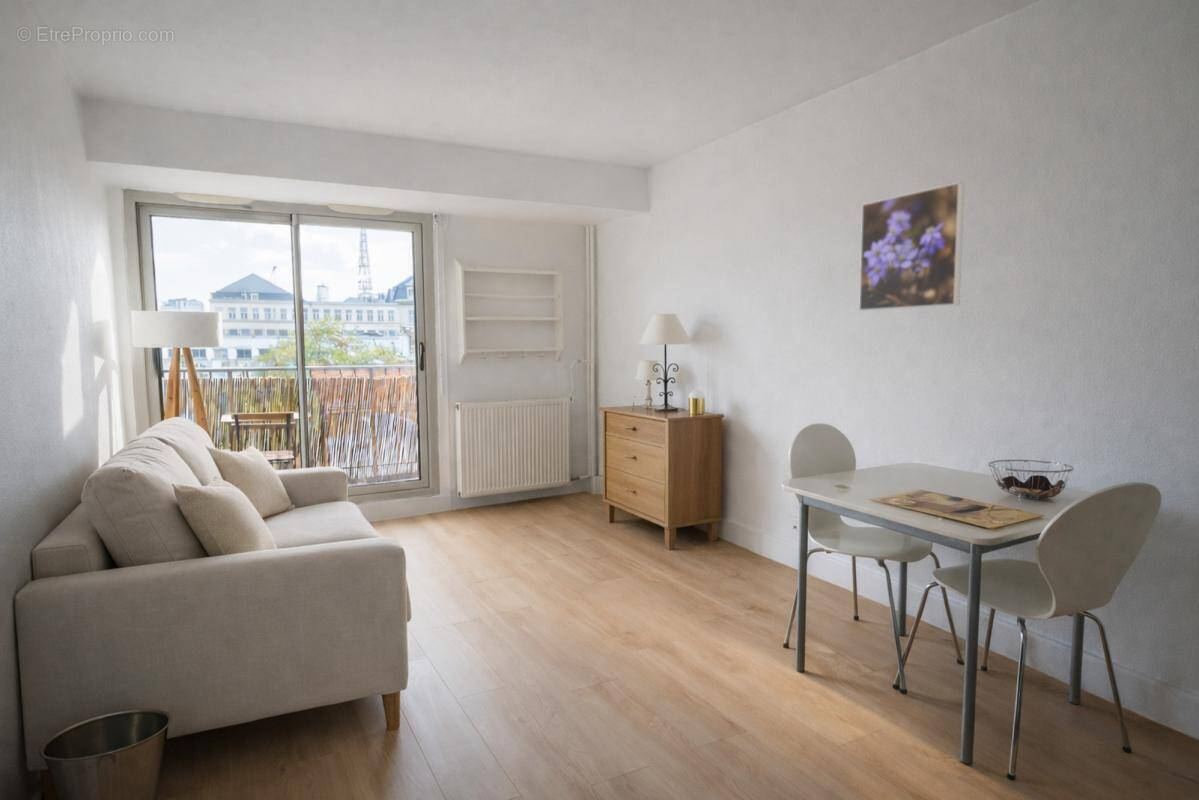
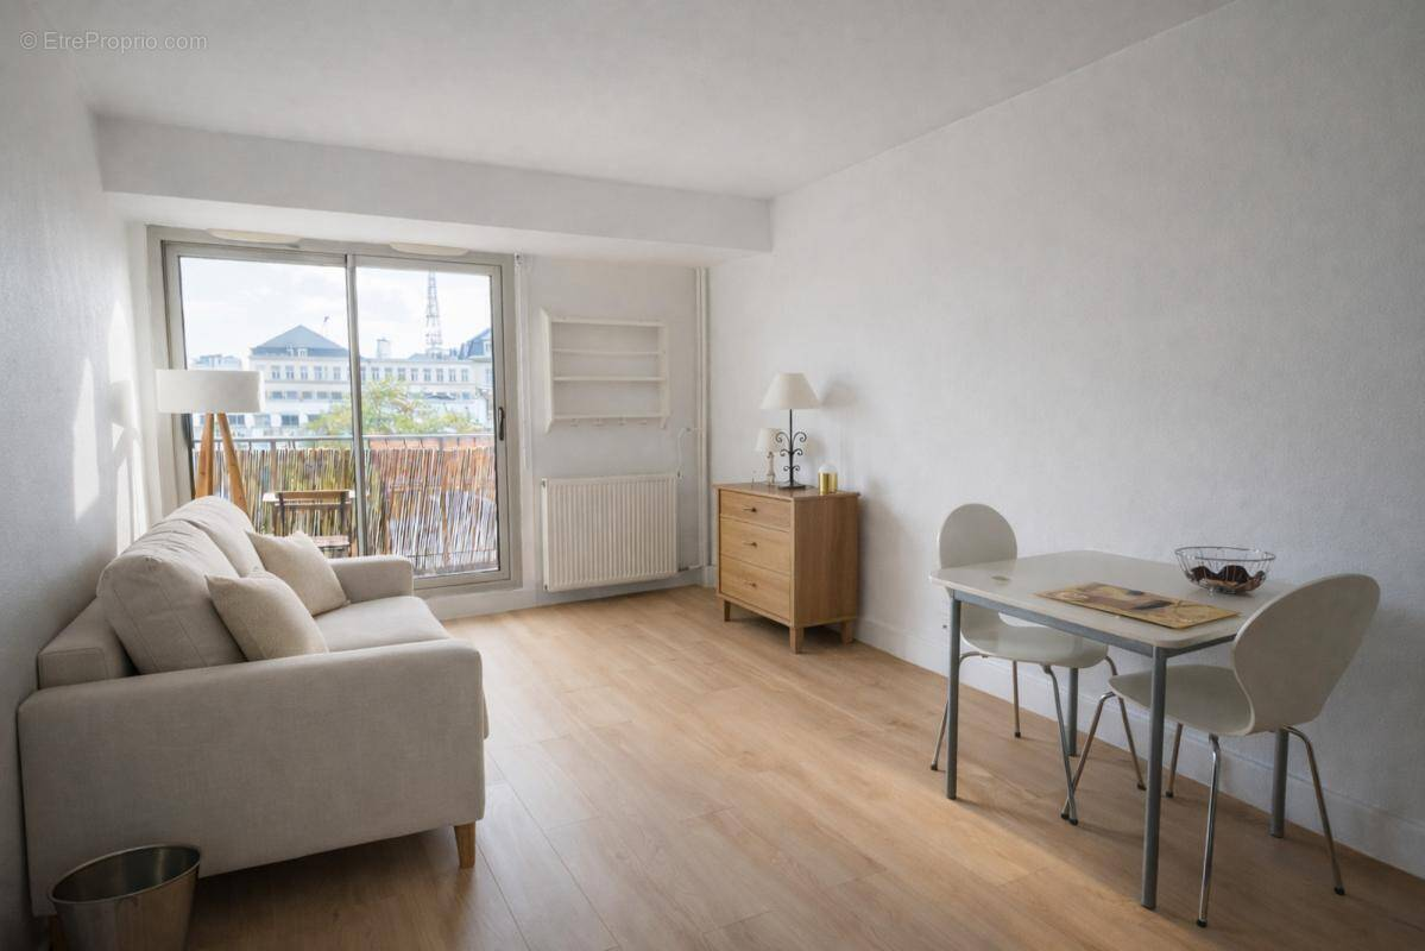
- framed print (907, 251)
